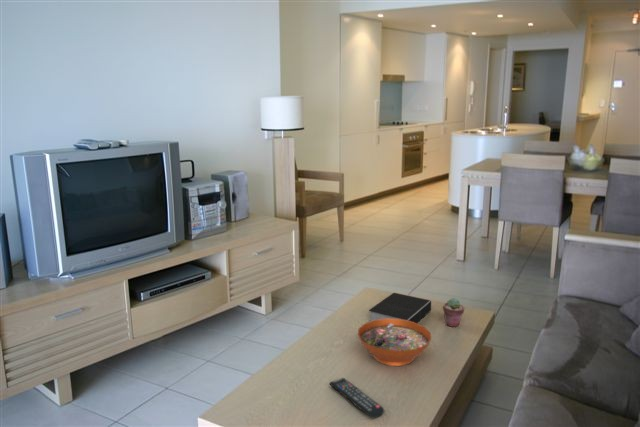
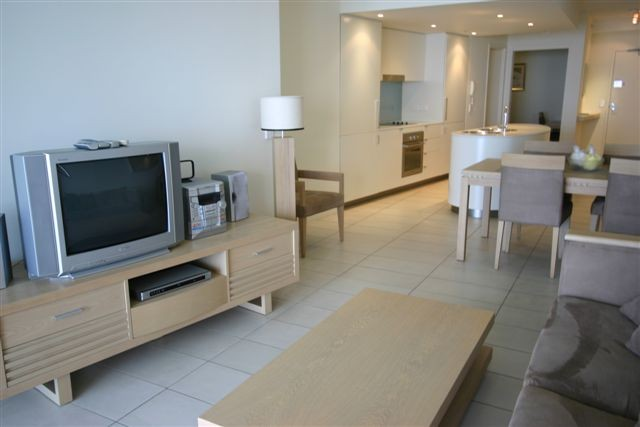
- decorative bowl (393, 344)
- book (402, 308)
- potted succulent (453, 311)
- remote control (355, 397)
